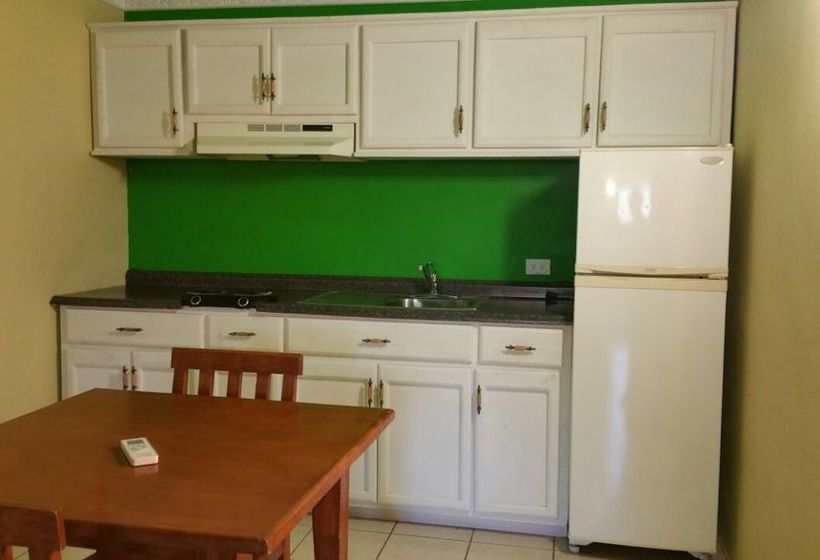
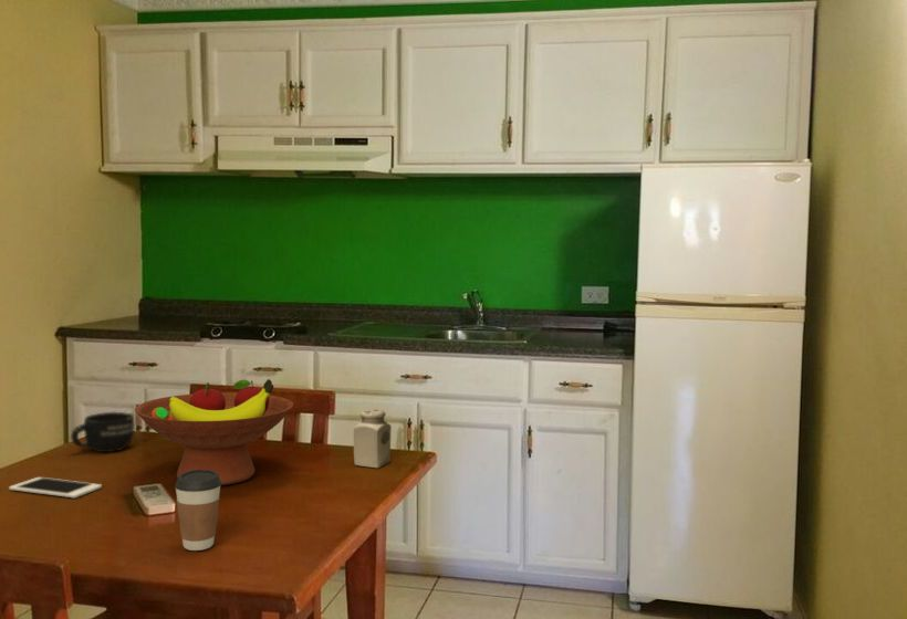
+ coffee cup (198, 510)
+ cell phone (55, 486)
+ salt shaker (372, 437)
+ fruit bowl (216, 427)
+ mug (102, 433)
